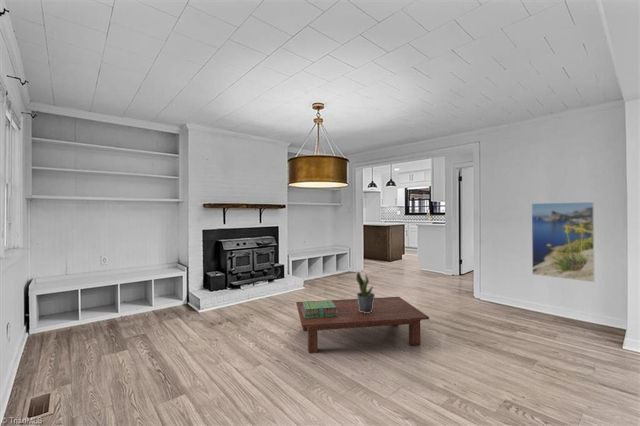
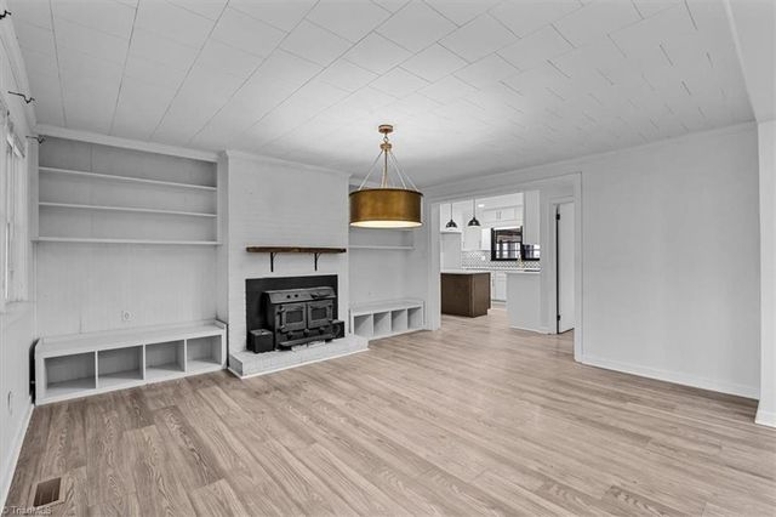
- stack of books (318, 308)
- potted plant (365, 290)
- coffee table (357, 322)
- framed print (561, 240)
